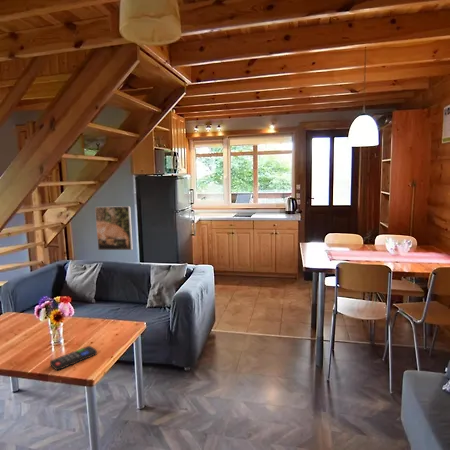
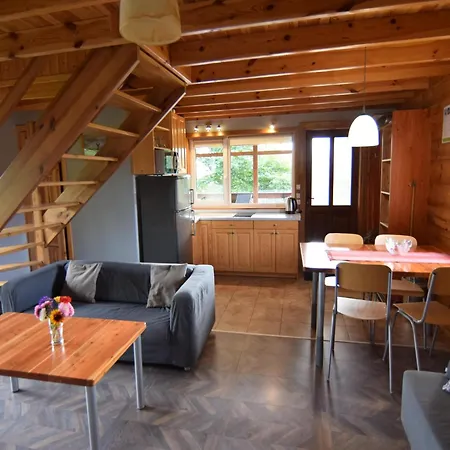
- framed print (113, 228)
- remote control (74, 357)
